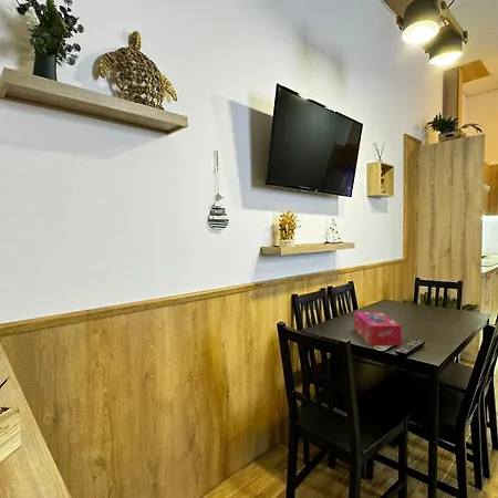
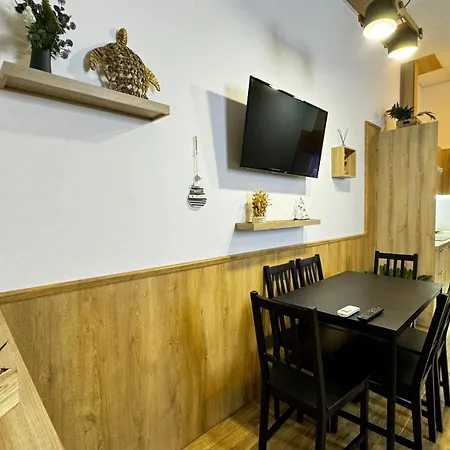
- tissue box (375, 326)
